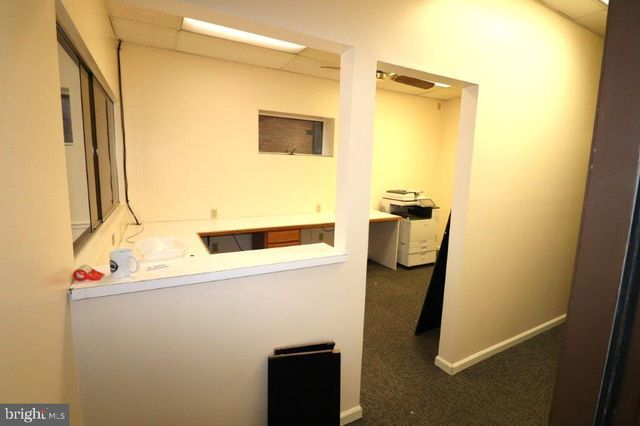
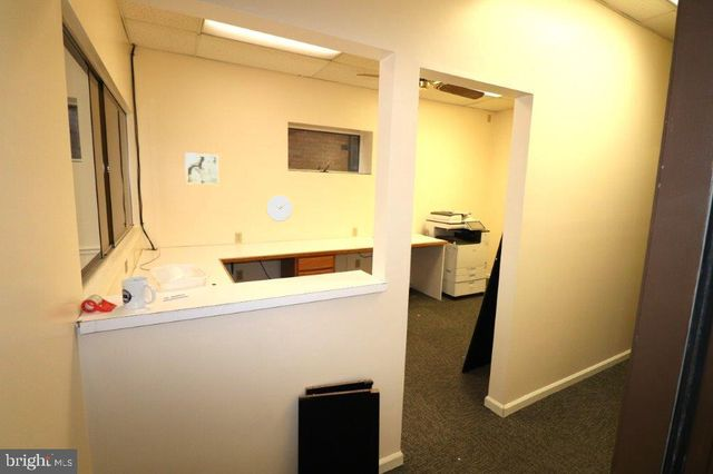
+ wall art (202, 169)
+ wall clock (280, 208)
